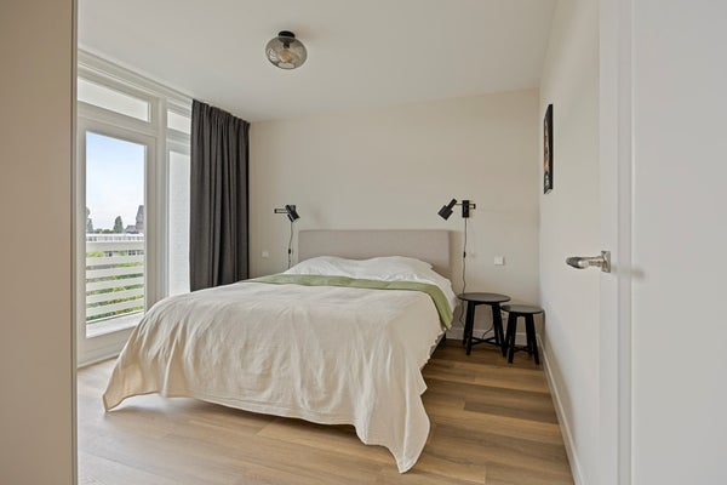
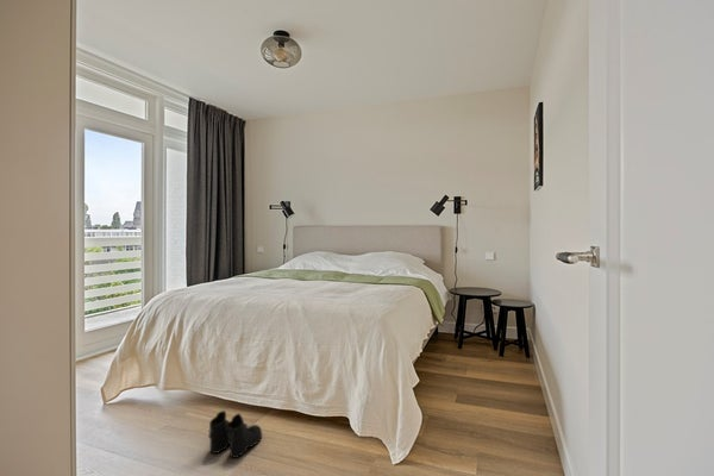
+ boots (236, 426)
